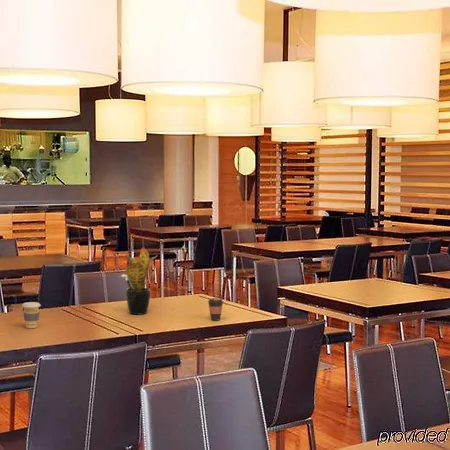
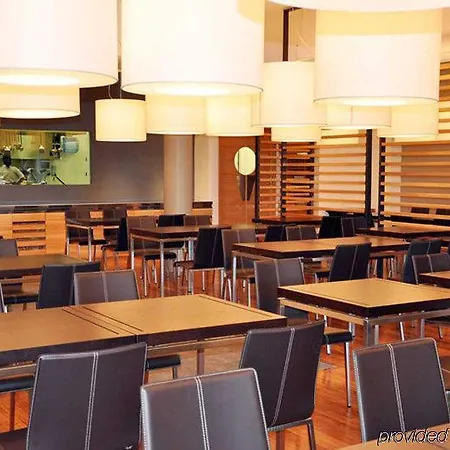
- coffee cup (31, 315)
- potted plant (137, 278)
- coffee cup (215, 309)
